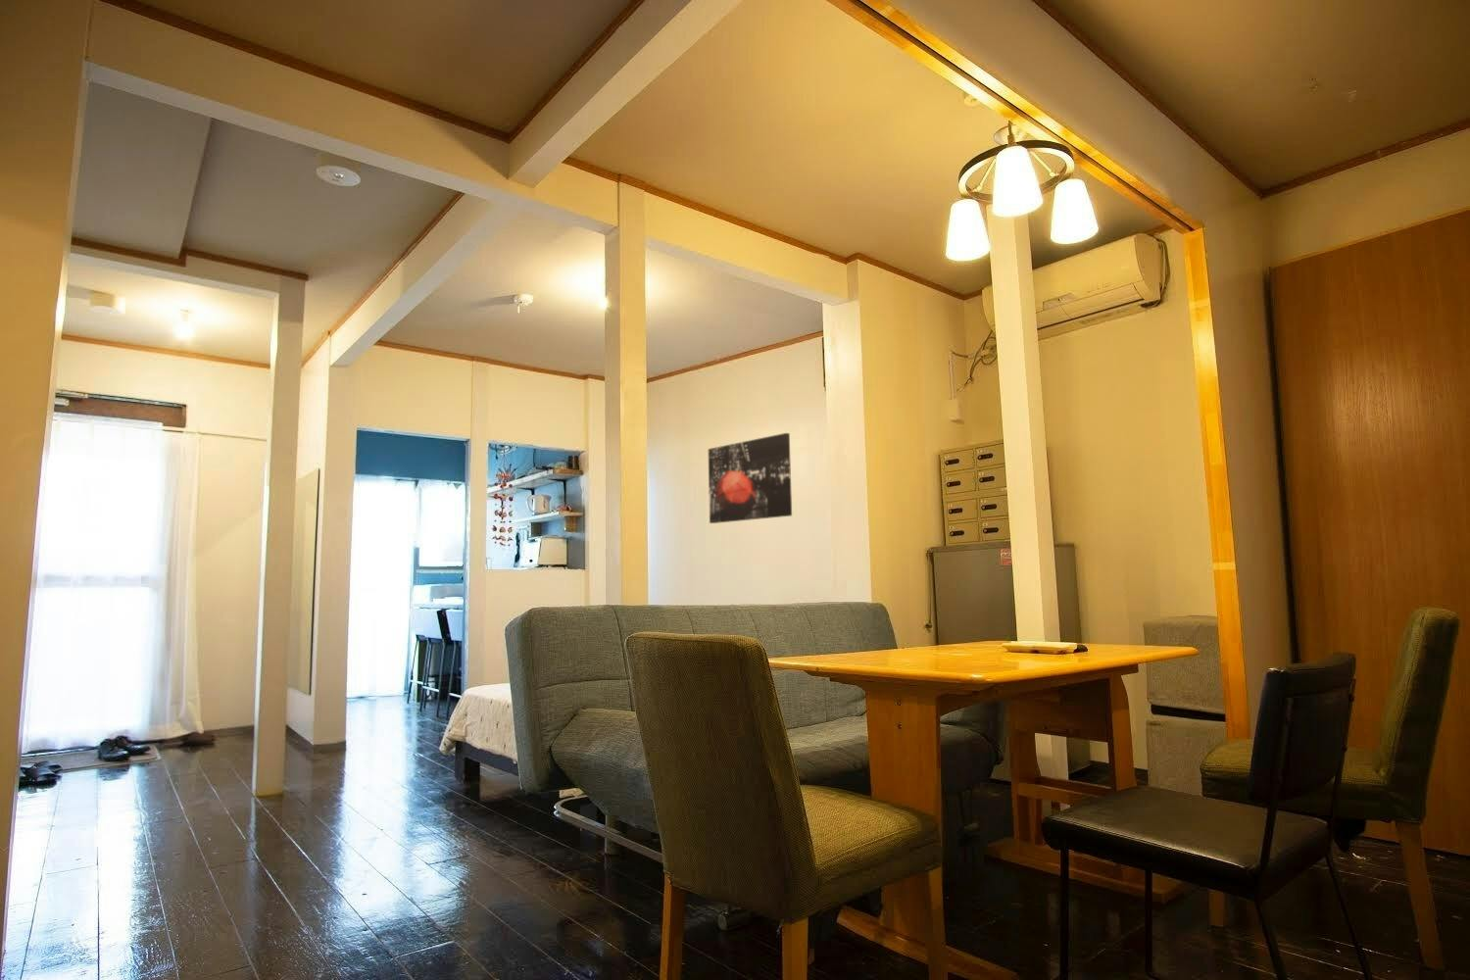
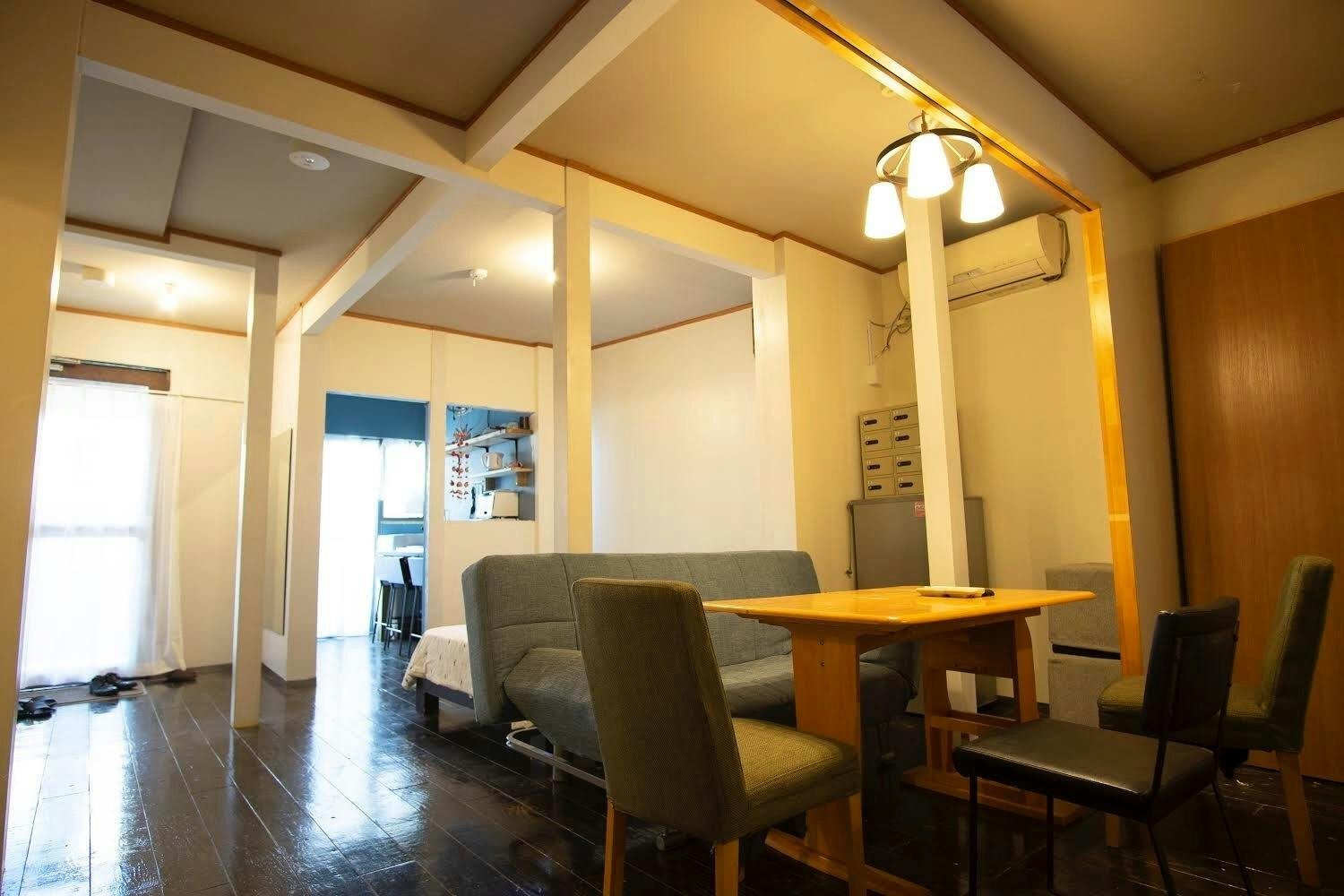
- wall art (747, 480)
